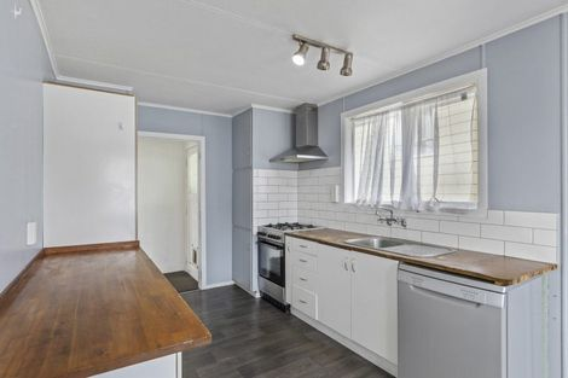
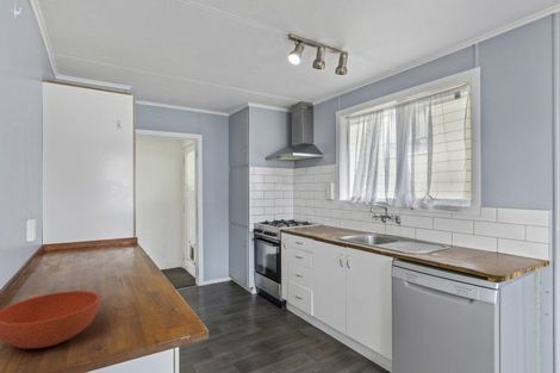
+ bowl (51, 321)
